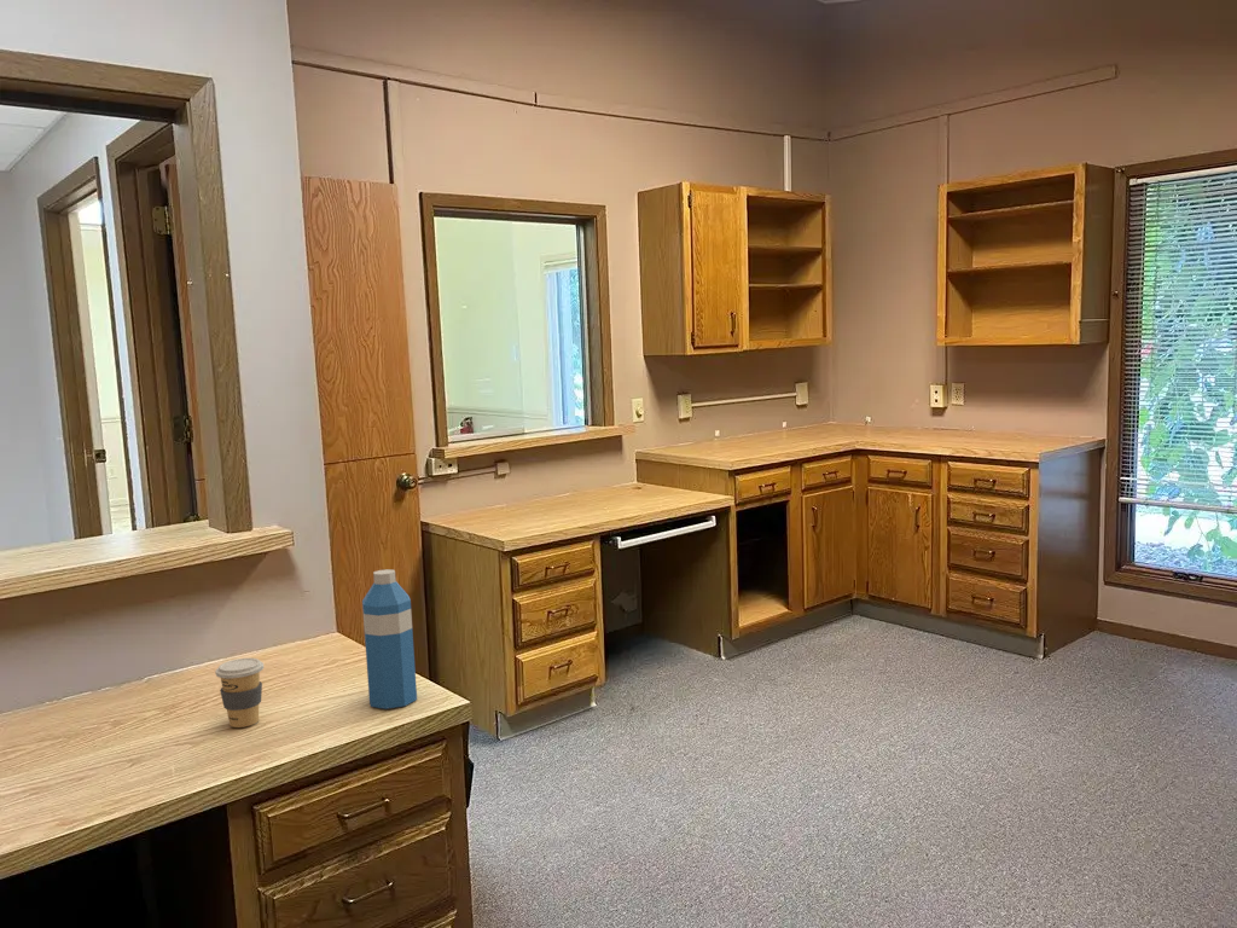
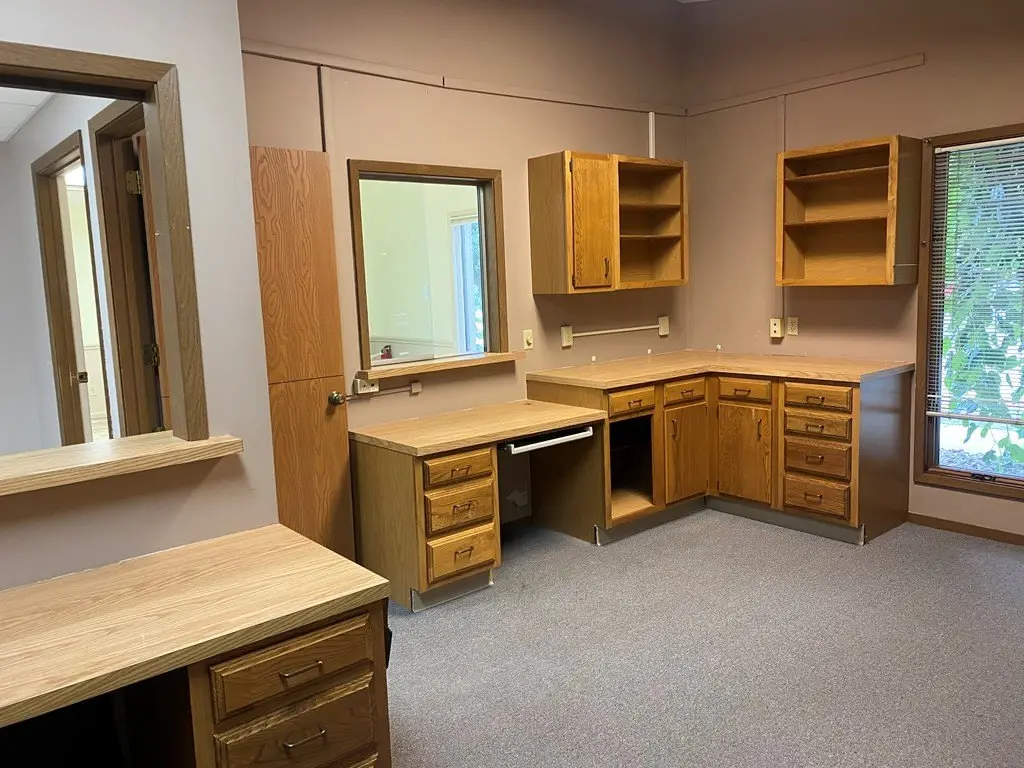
- coffee cup (242, 692)
- water bottle (388, 636)
